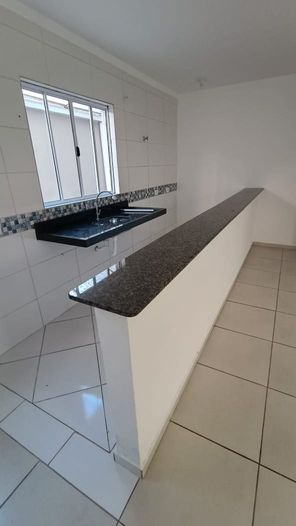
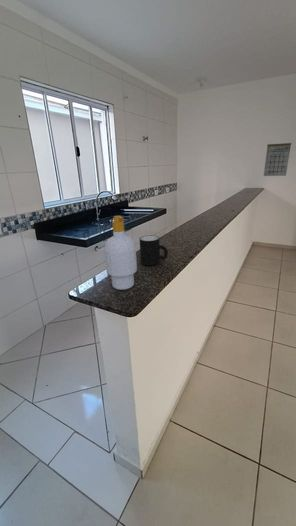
+ mug (154, 251)
+ calendar (277, 156)
+ soap bottle (120, 252)
